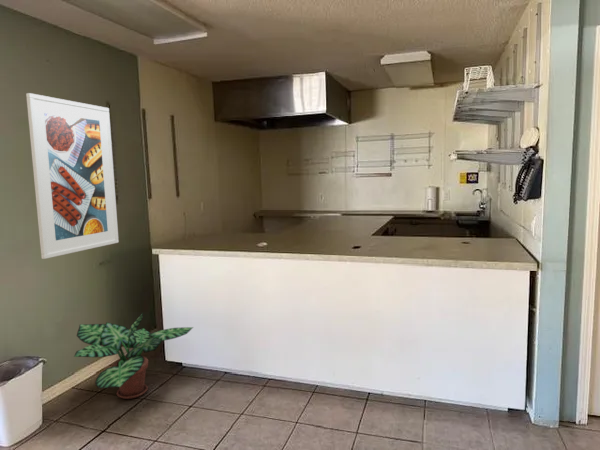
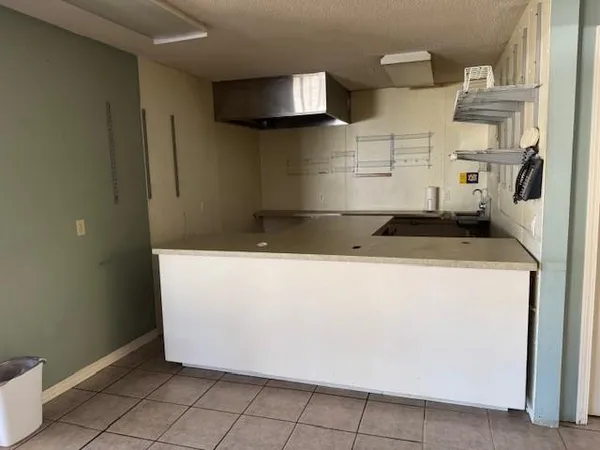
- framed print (78, 177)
- potted plant (121, 352)
